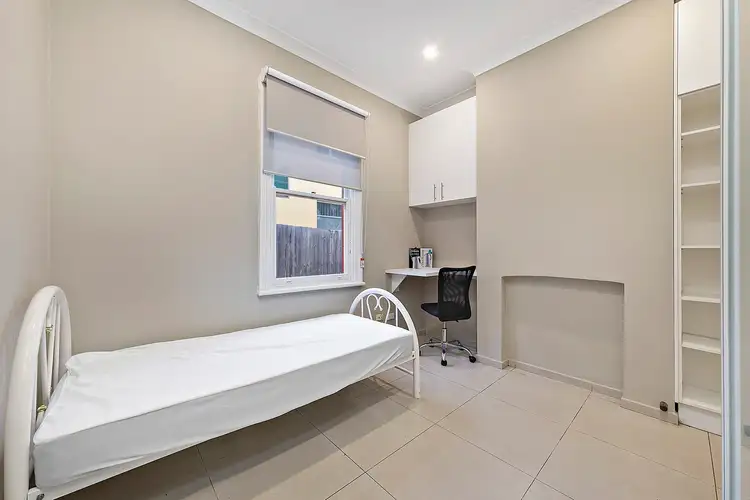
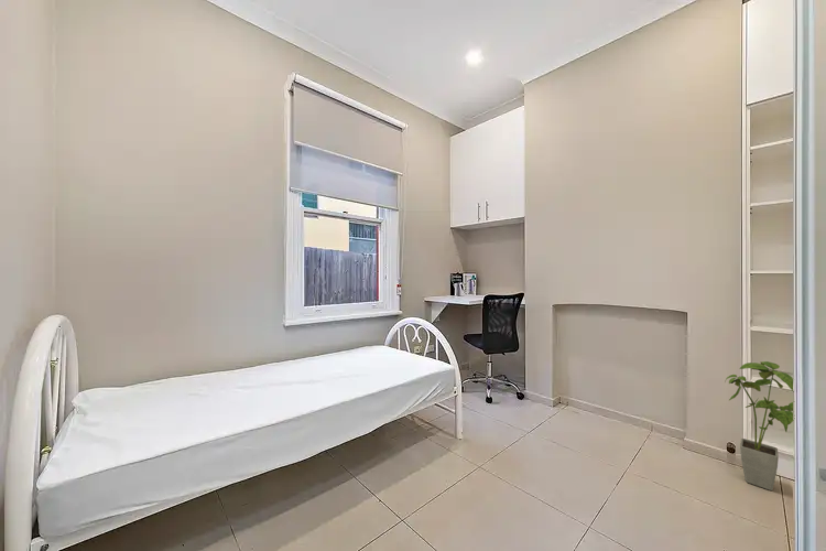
+ house plant (772, 424)
